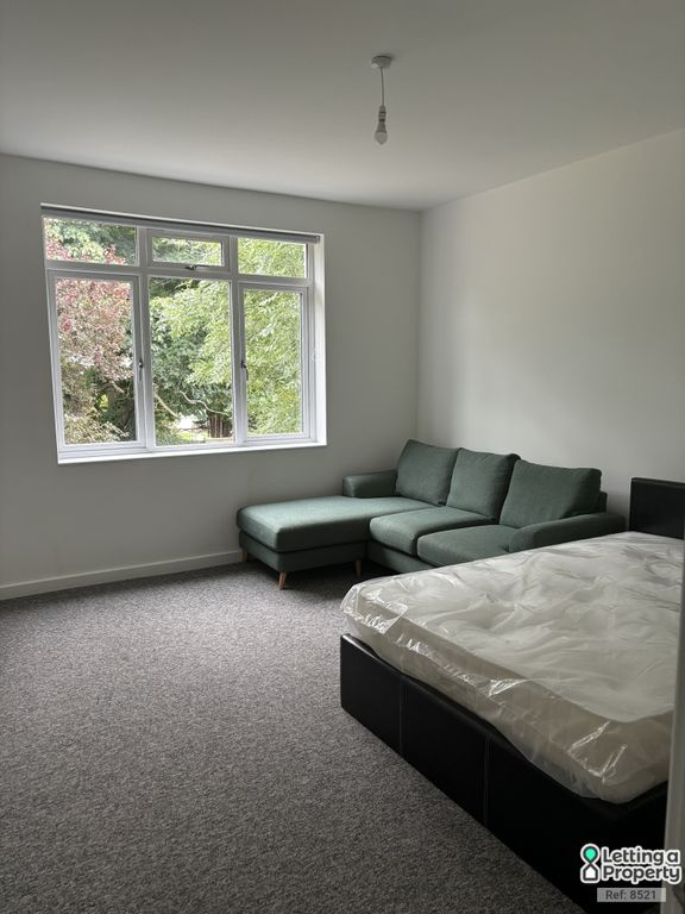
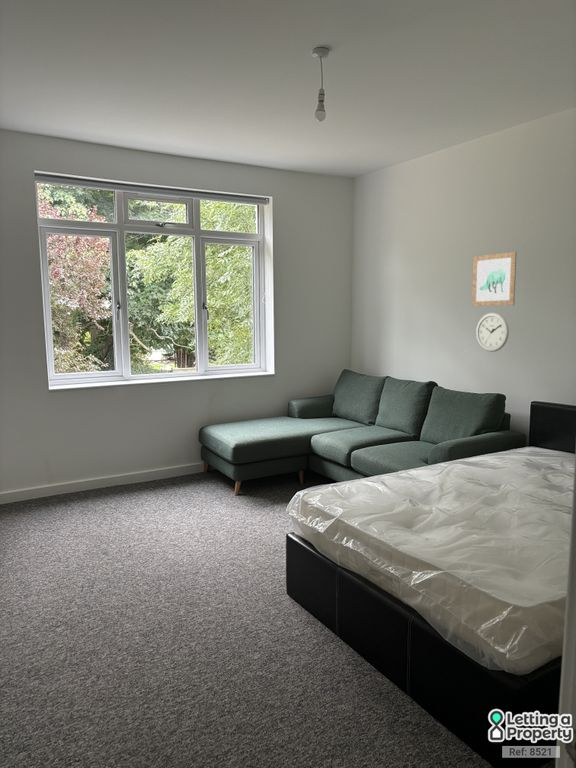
+ wall clock (491, 332)
+ wall art (493, 280)
